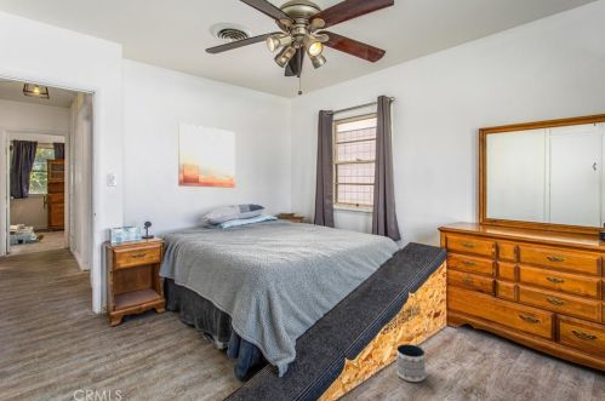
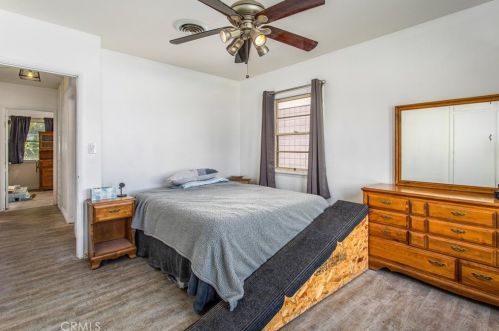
- planter (410, 362)
- wall art (207, 157)
